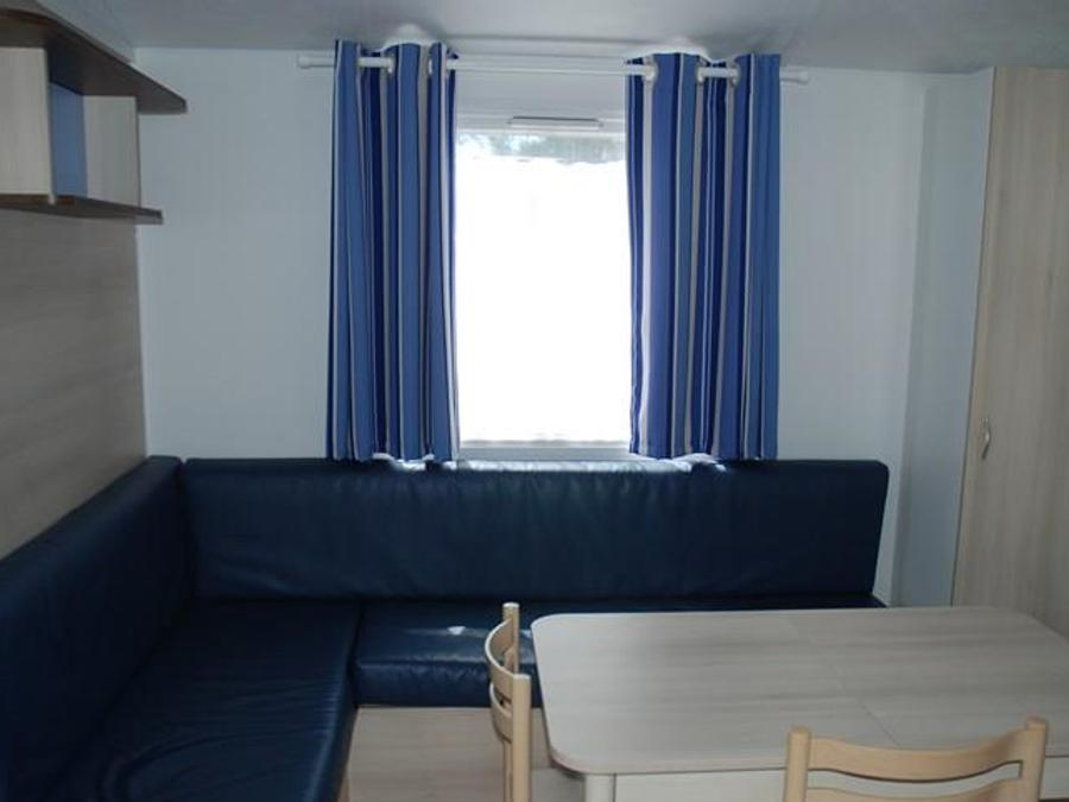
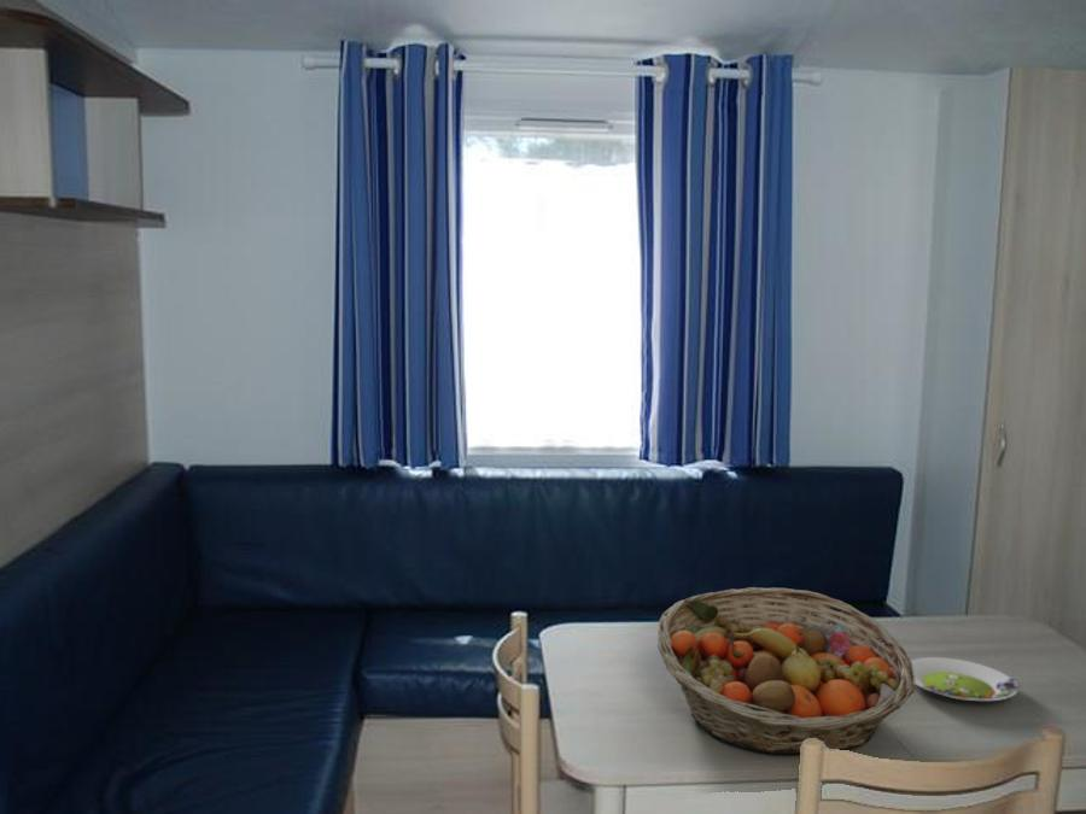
+ salad plate (958, 680)
+ fruit basket (781, 666)
